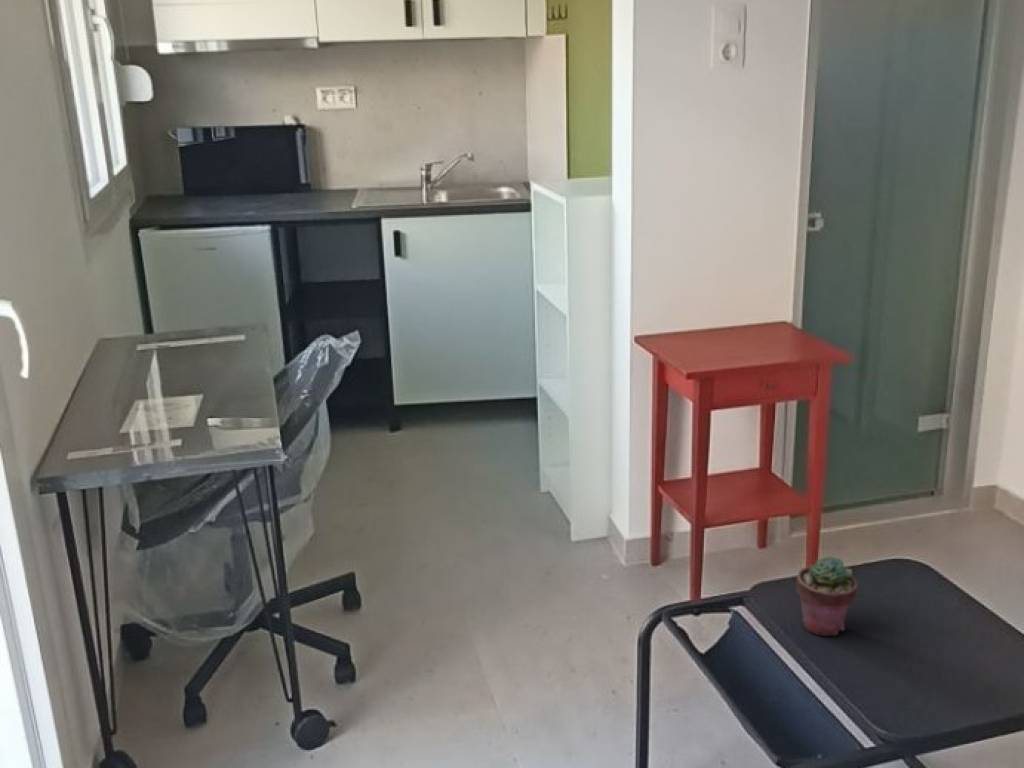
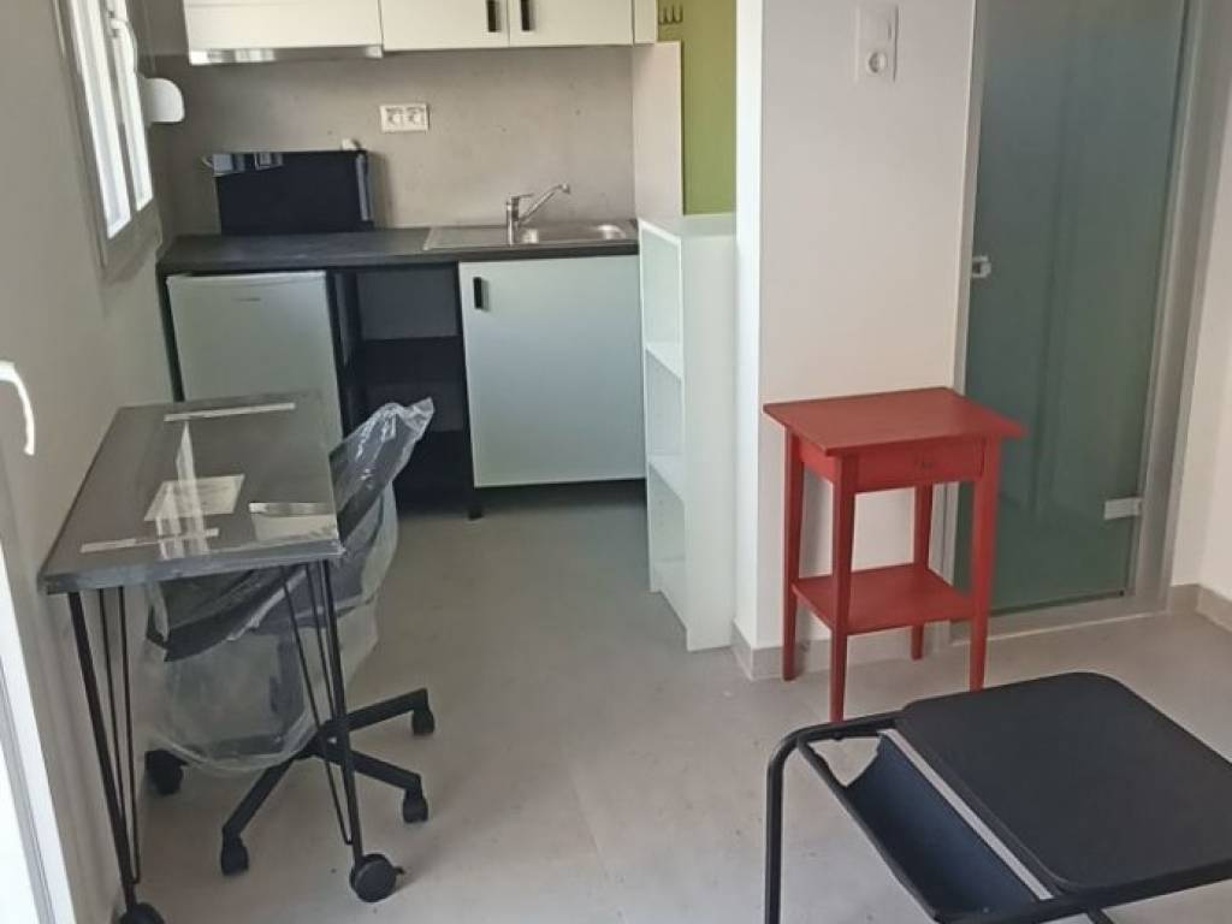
- potted succulent (825, 592)
